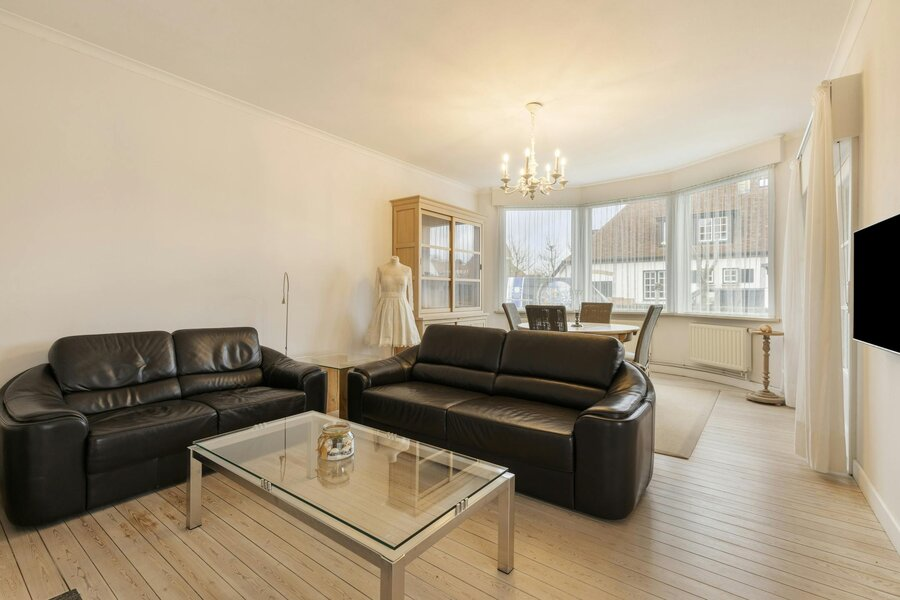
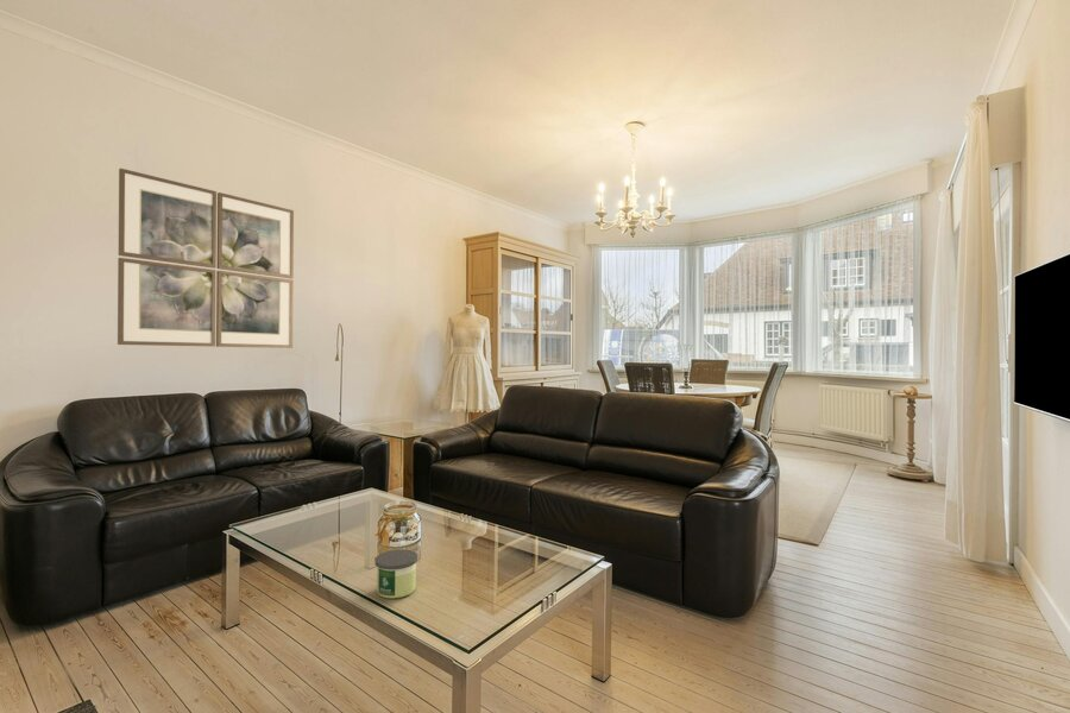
+ candle (396, 574)
+ wall art (215, 270)
